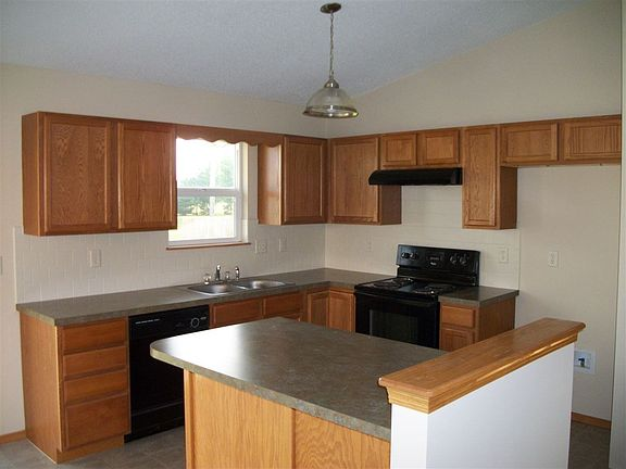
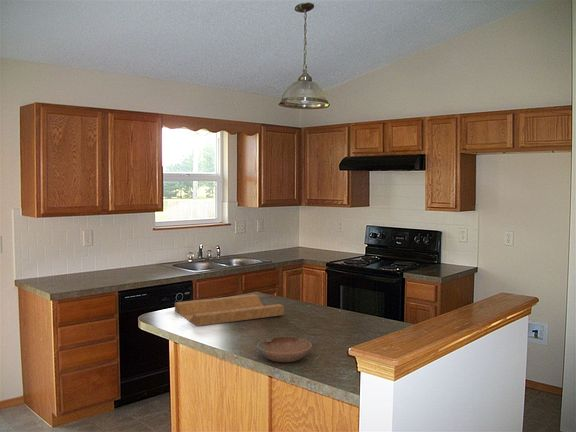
+ bowl (284, 351)
+ cutting board (228, 308)
